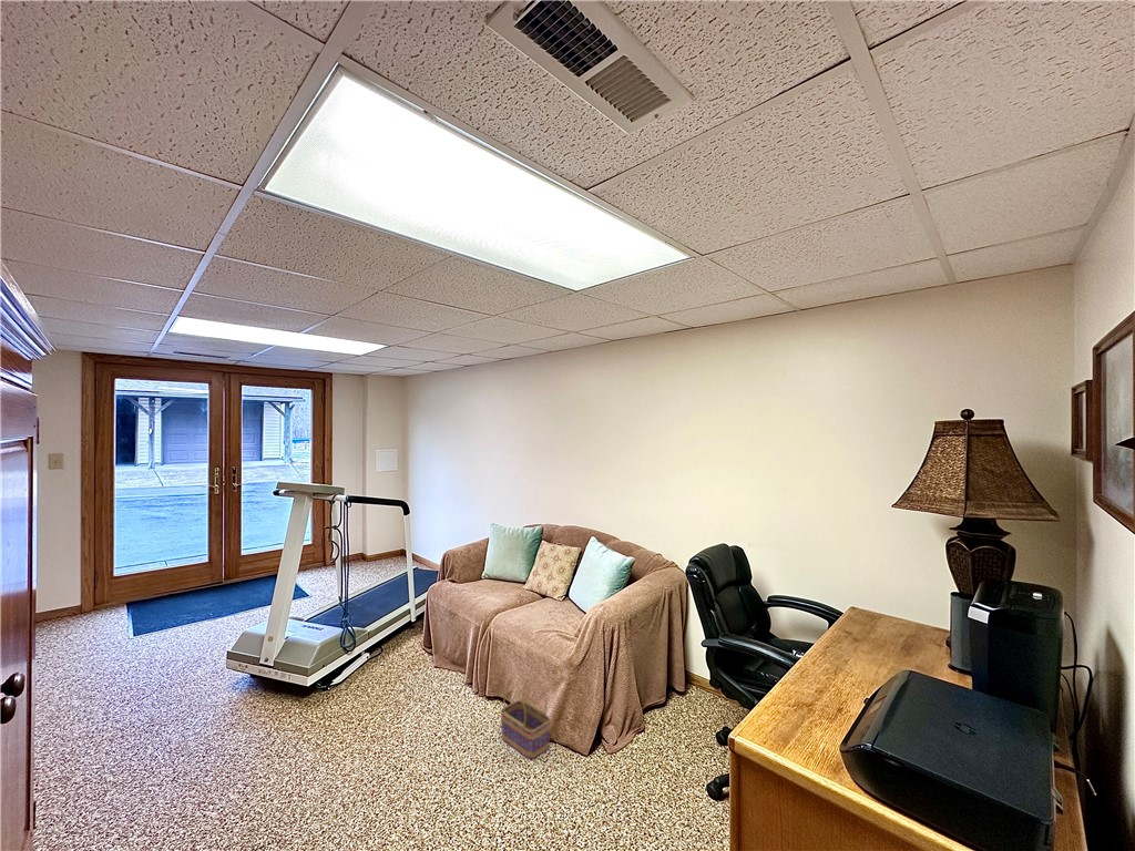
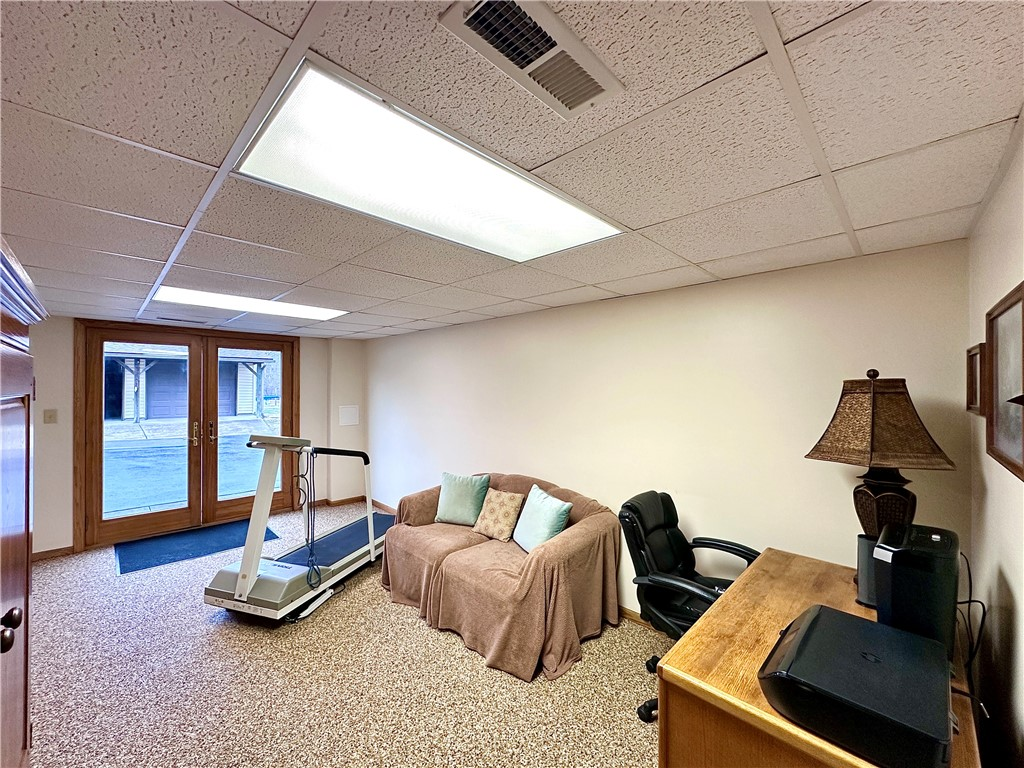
- basket (524, 714)
